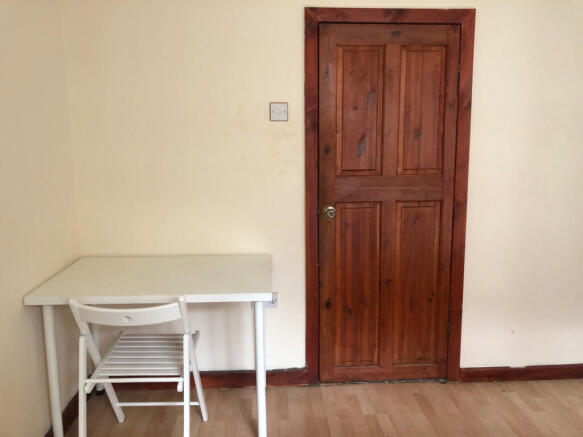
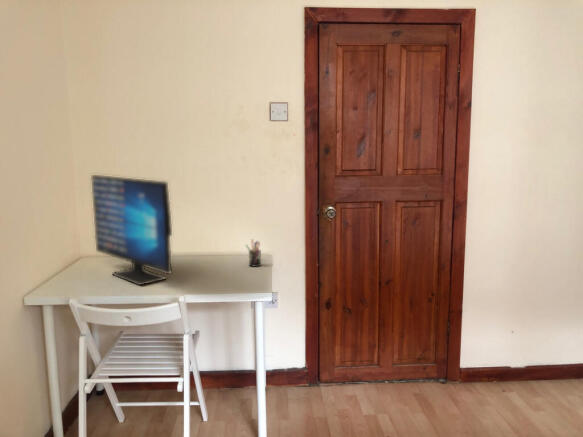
+ pen holder (253, 252)
+ computer monitor (135, 228)
